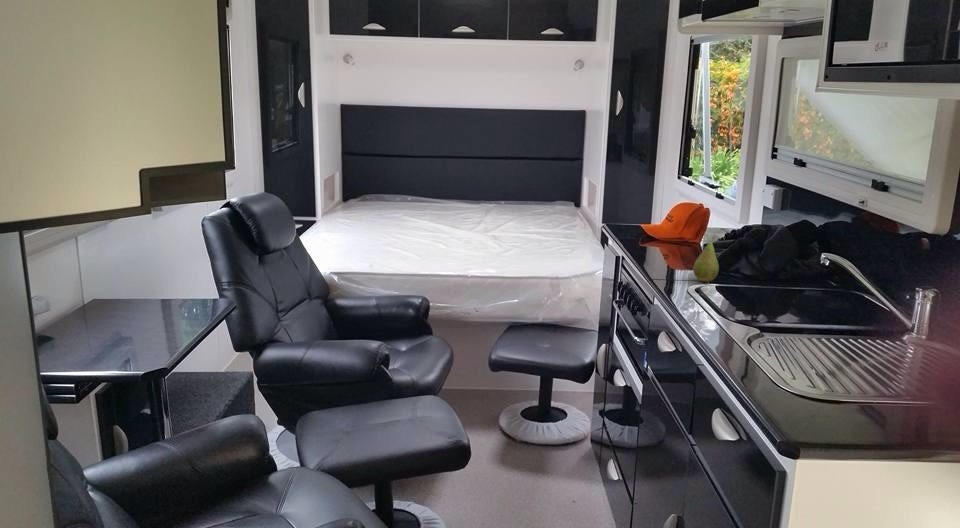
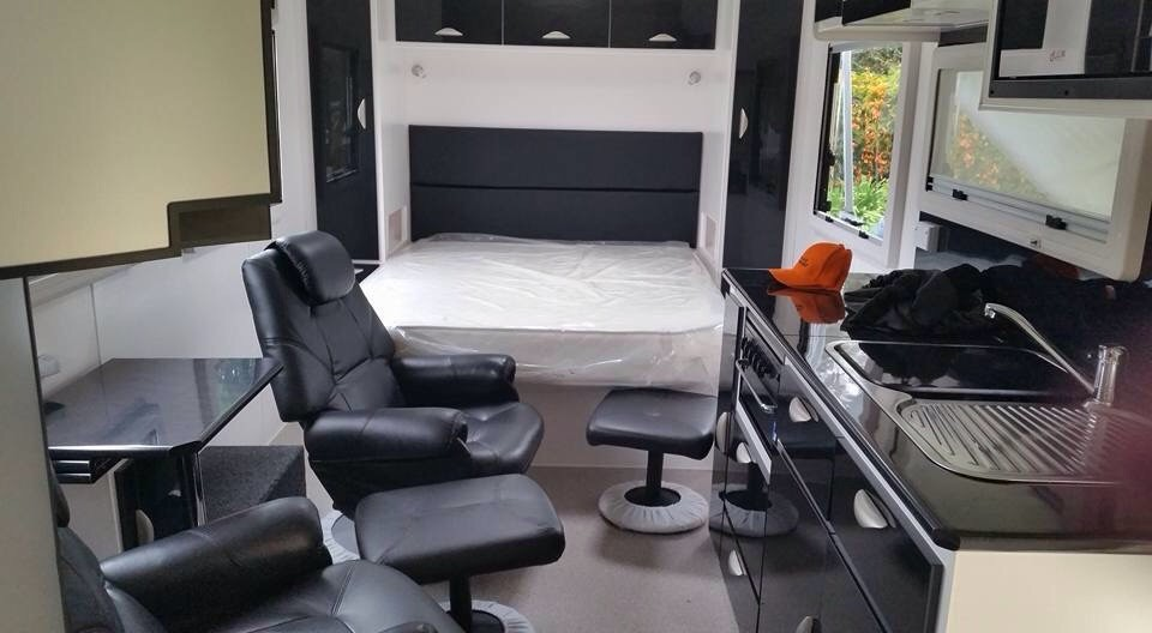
- fruit (706, 259)
